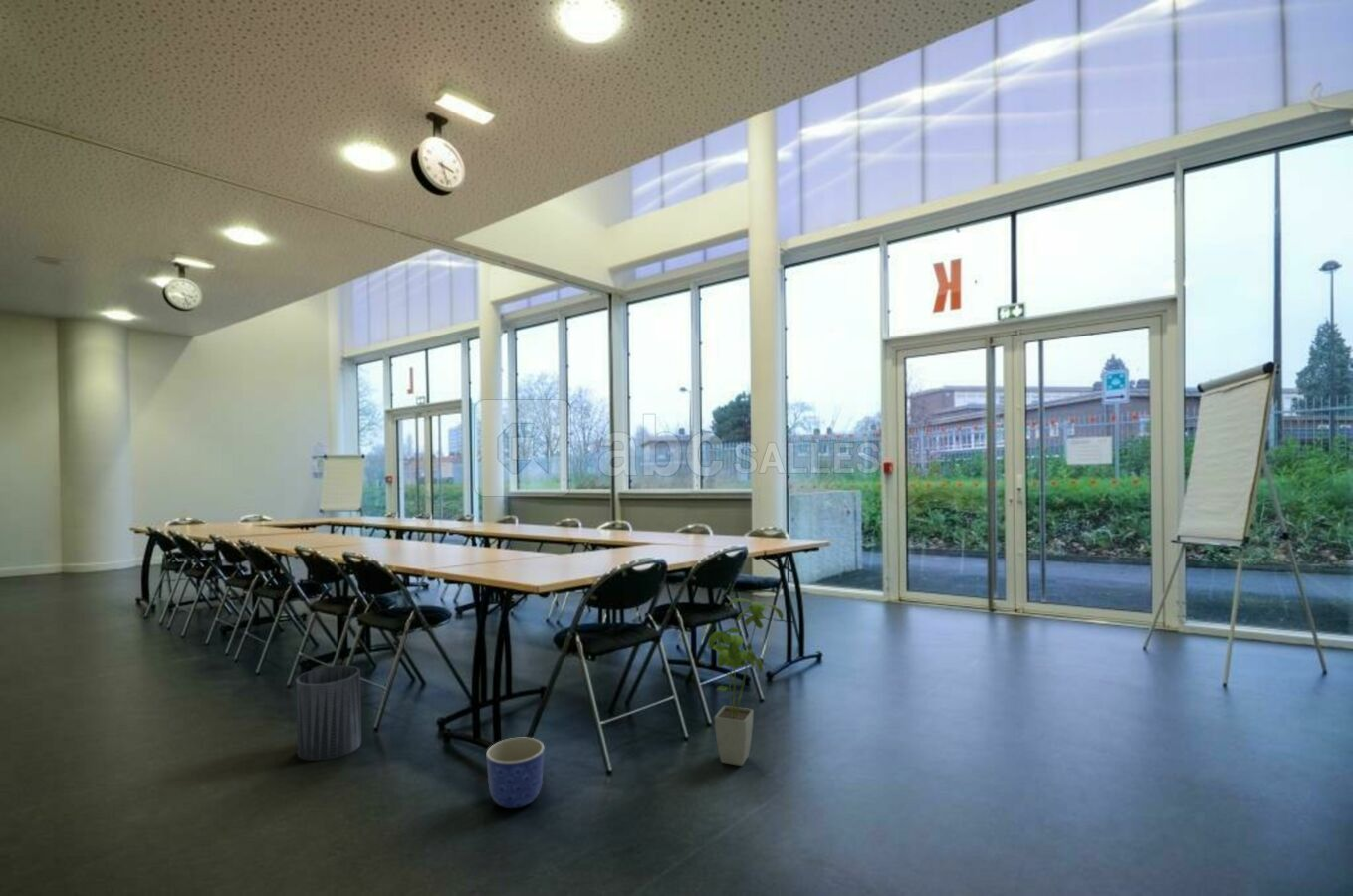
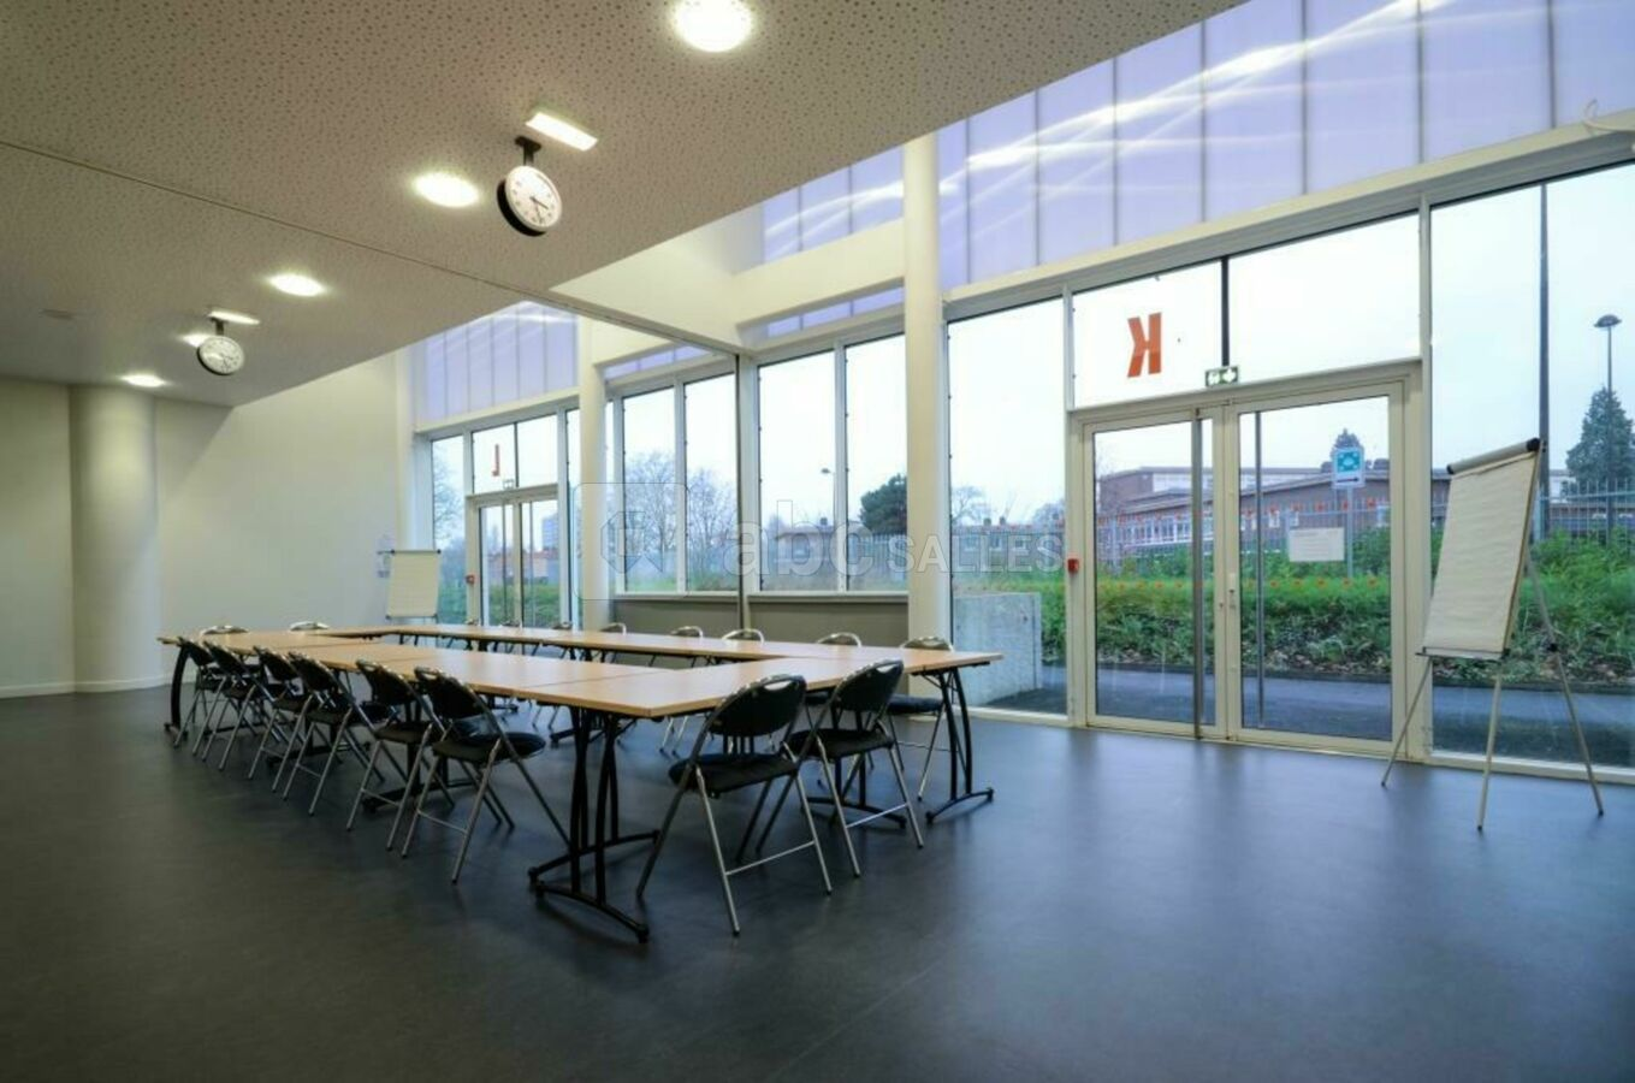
- house plant (744, 676)
- planter (516, 775)
- trash can (329, 711)
